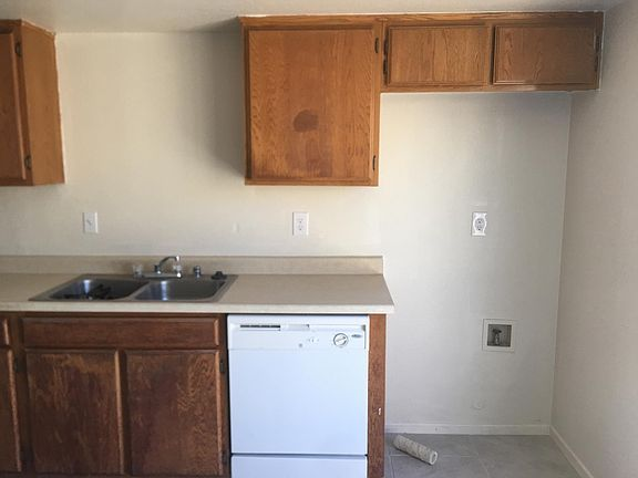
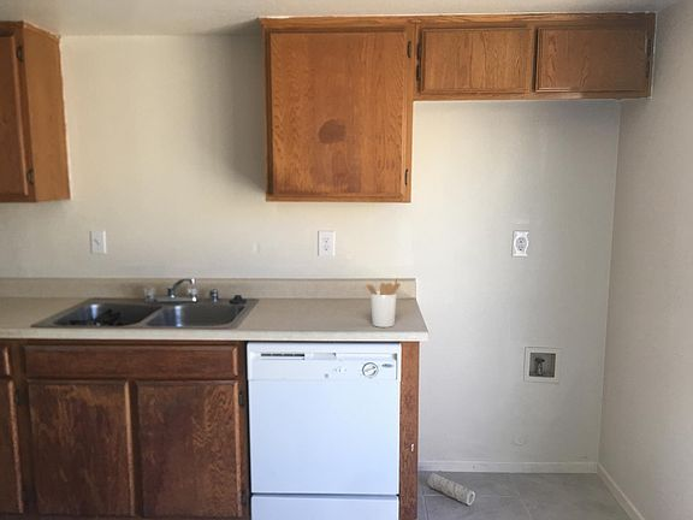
+ utensil holder (385, 302)
